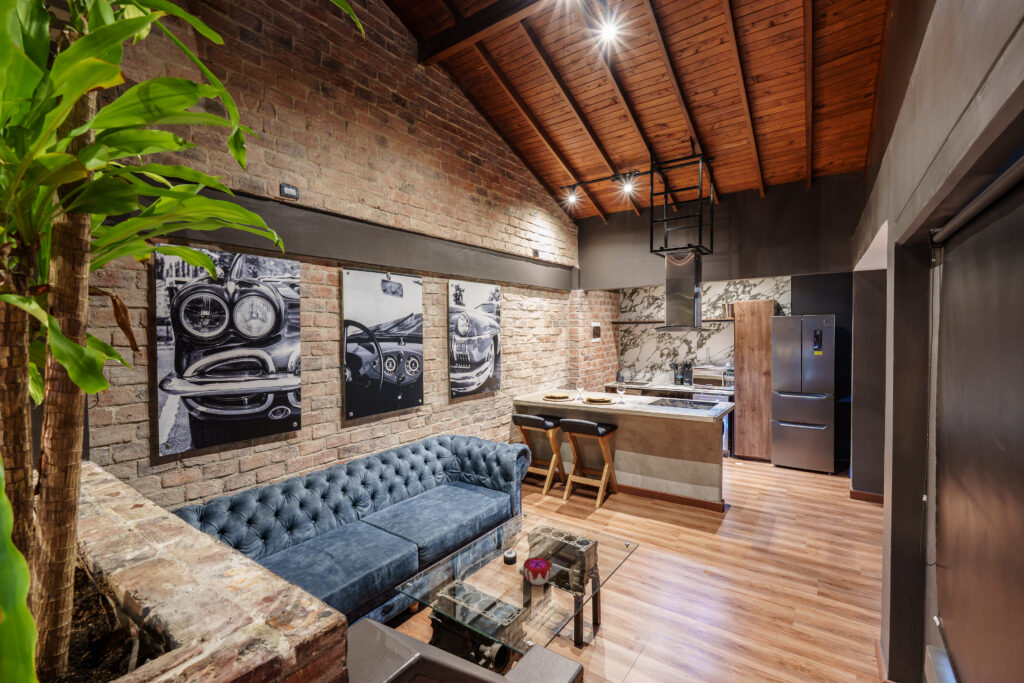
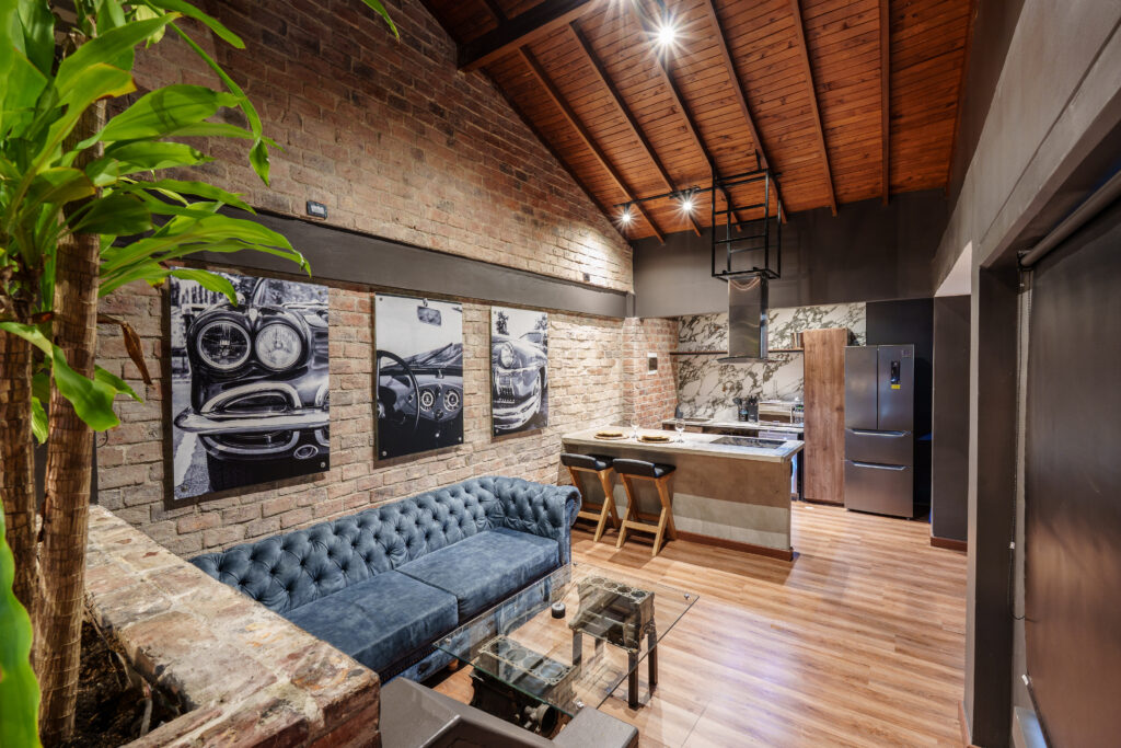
- decorative bowl (537, 573)
